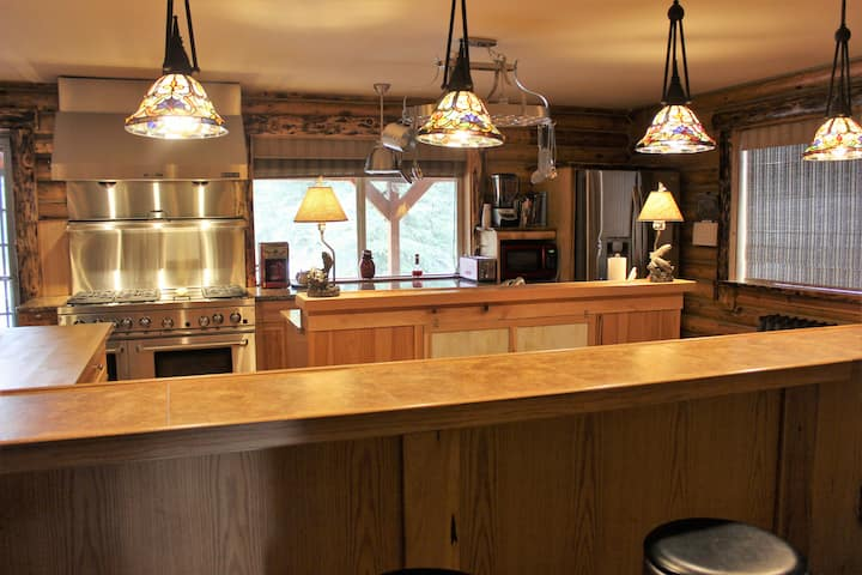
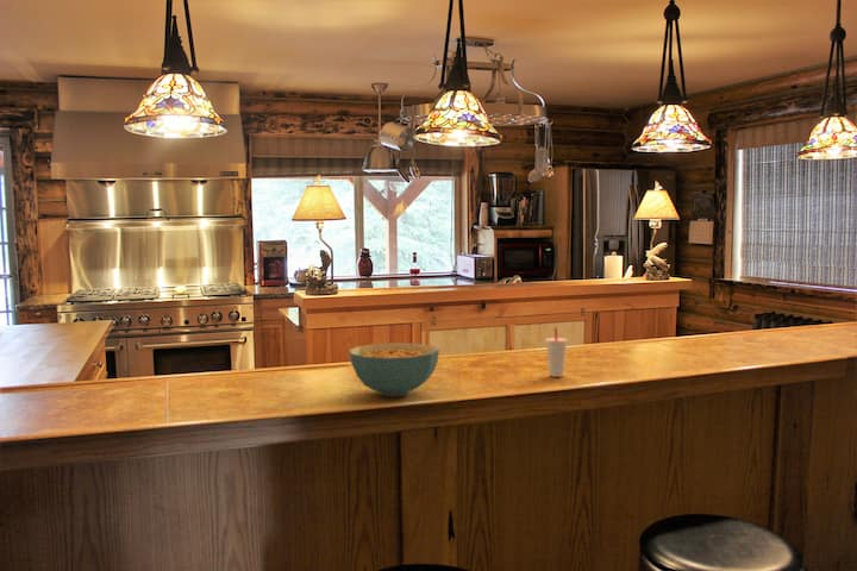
+ cup (556, 351)
+ cereal bowl (394, 371)
